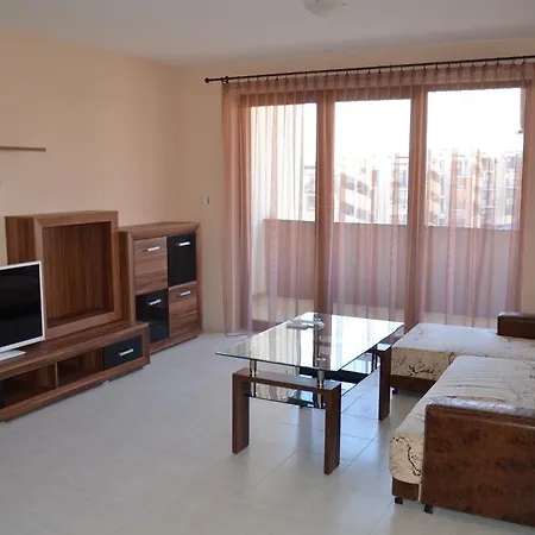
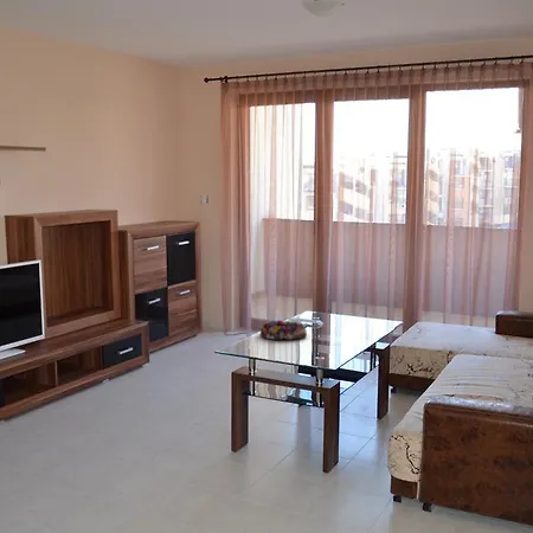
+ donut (283, 328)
